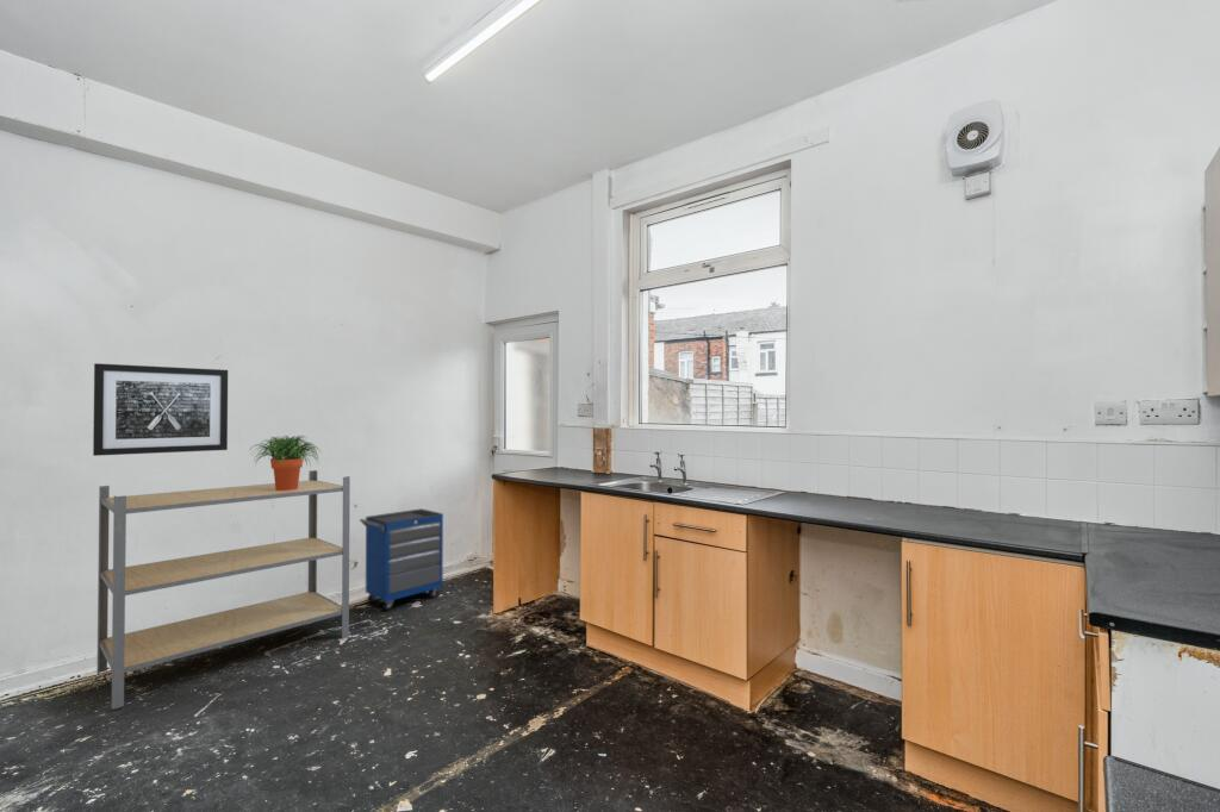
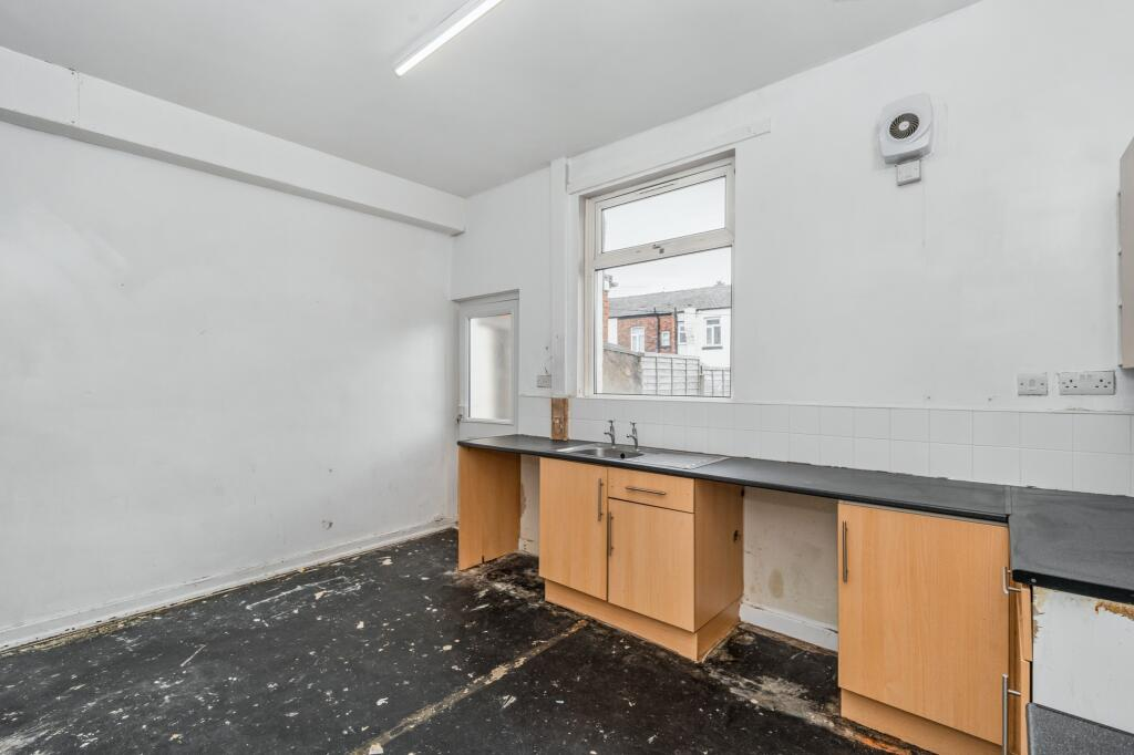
- wall art (164, 410)
- potted plant (287, 461)
- cabinet (402, 557)
- shelving unit (232, 567)
